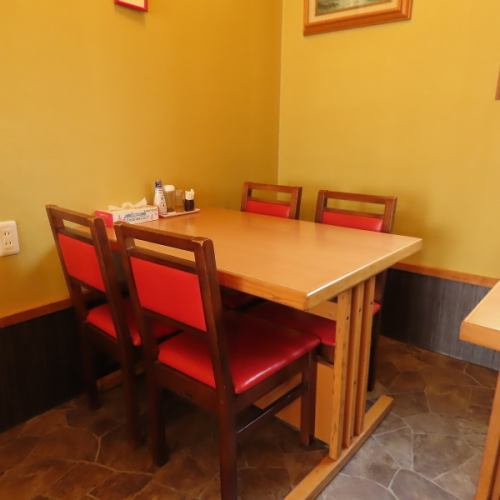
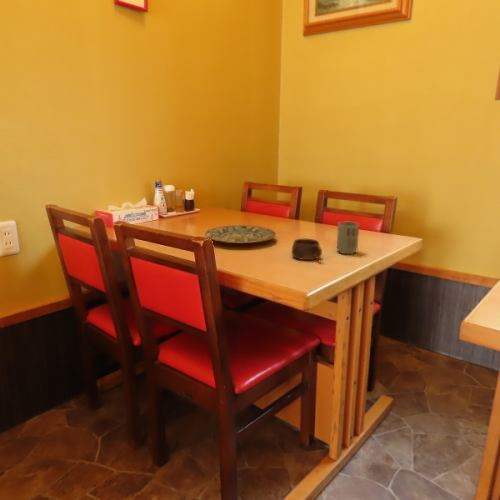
+ plate (240, 236)
+ cup (347, 237)
+ cup (307, 250)
